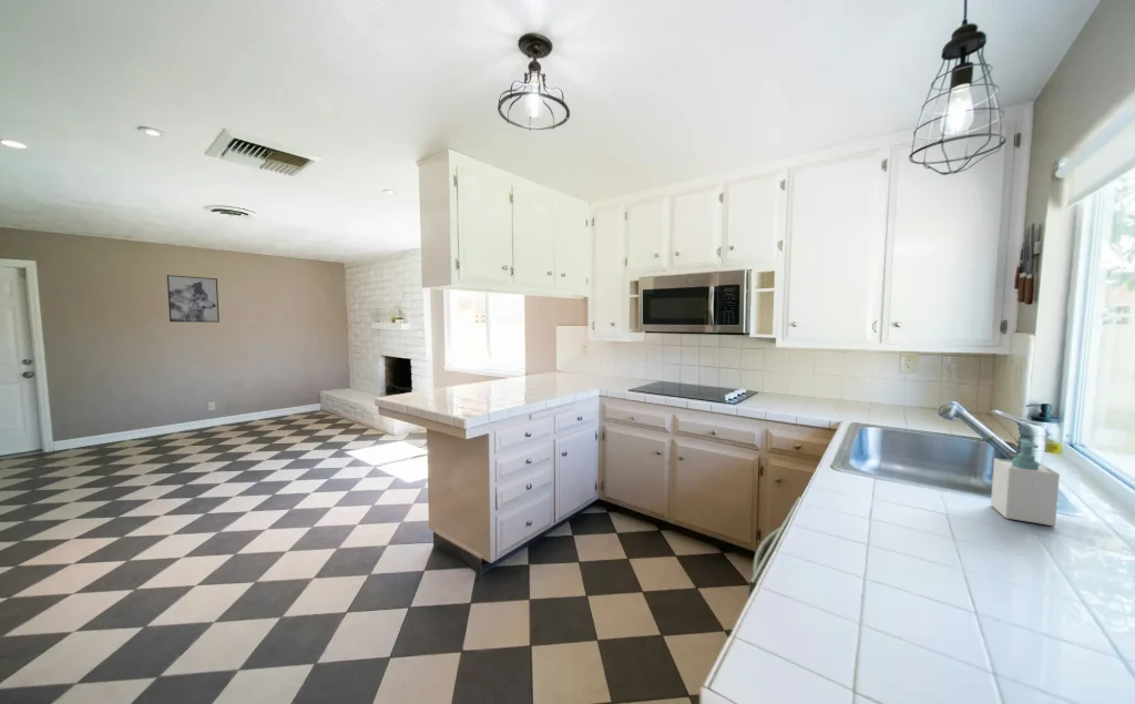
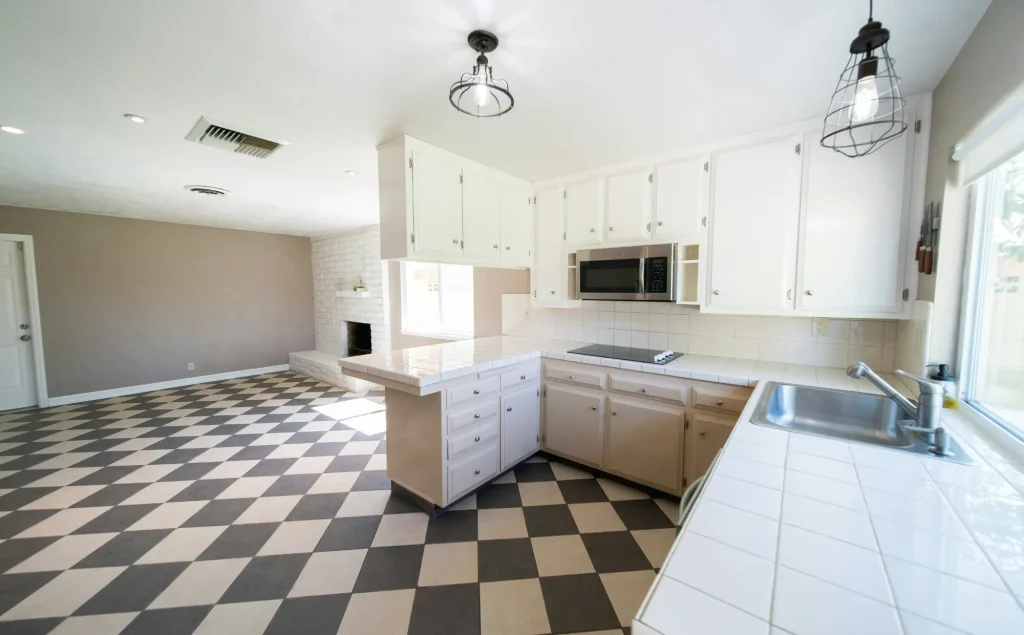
- wall art (194, 299)
- soap bottle (1024, 478)
